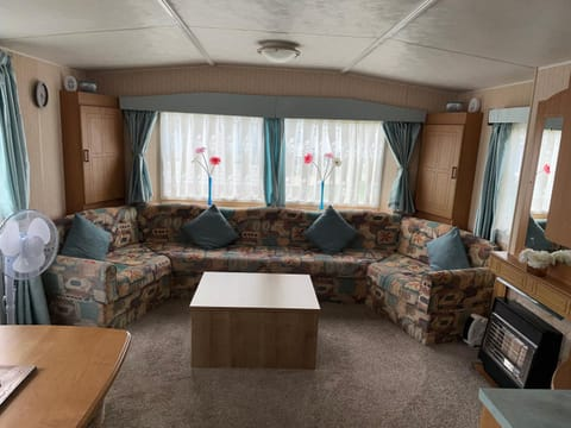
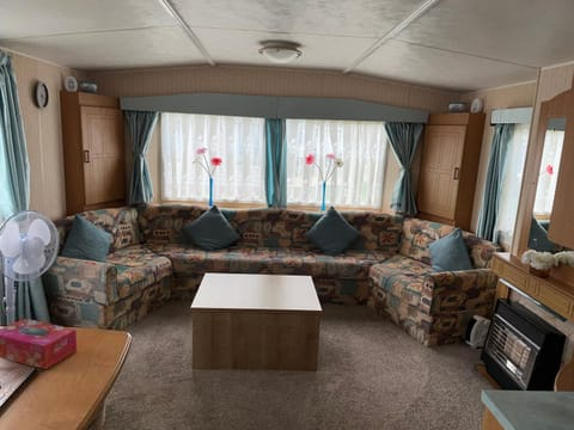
+ tissue box (33, 342)
